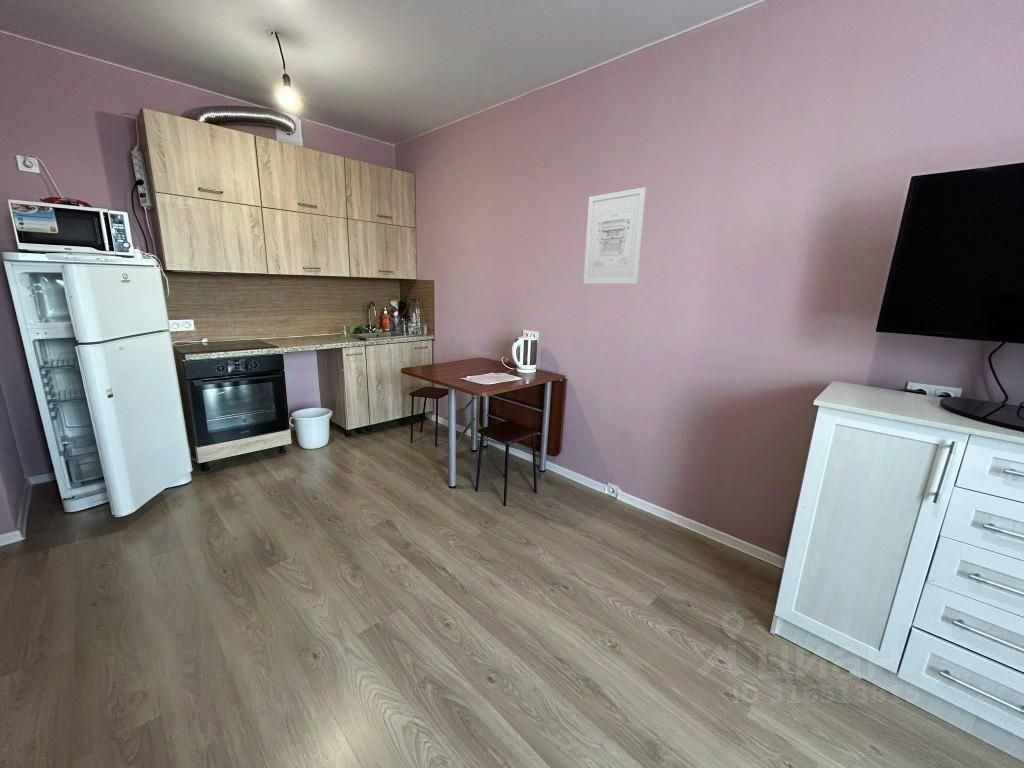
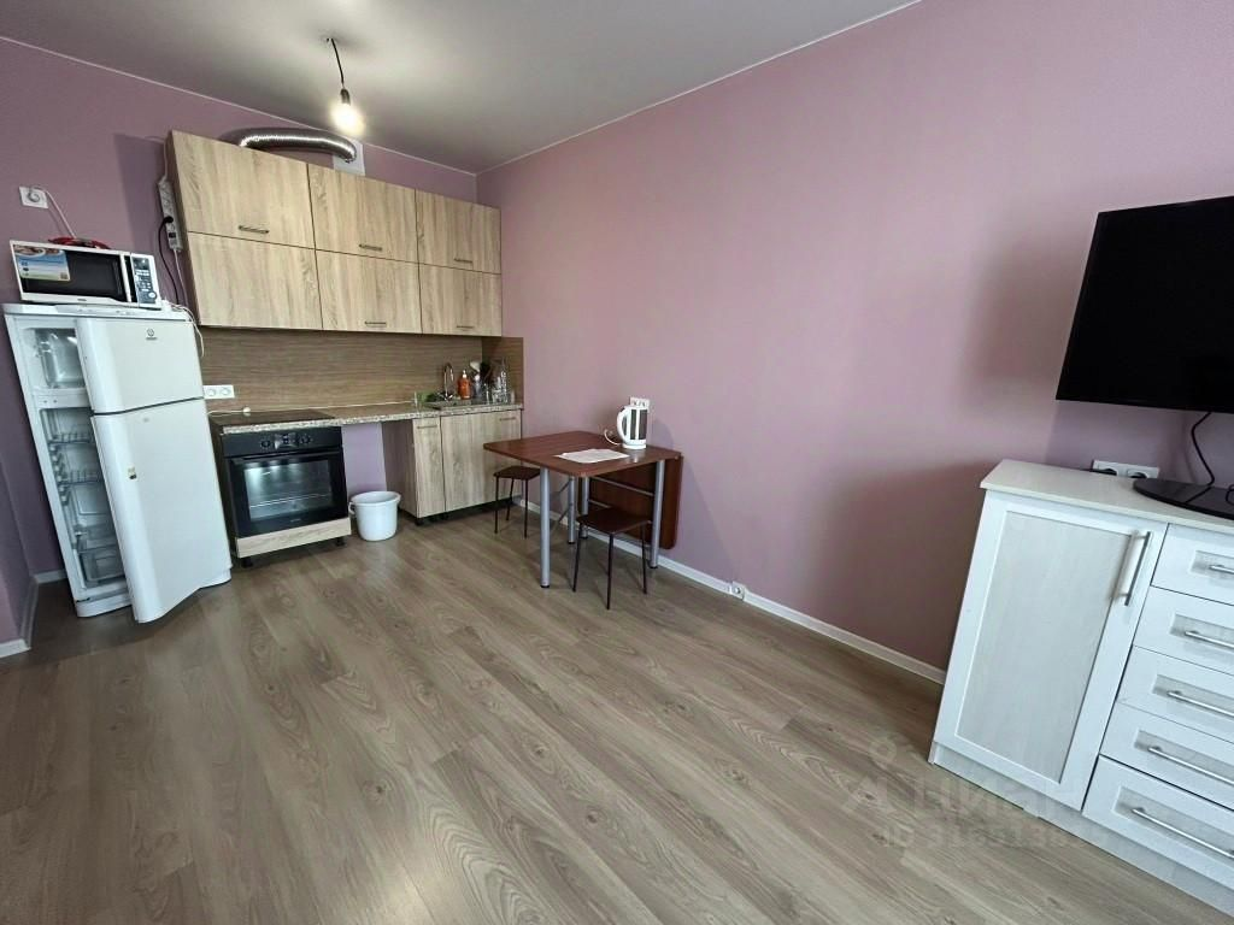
- wall art (612, 239)
